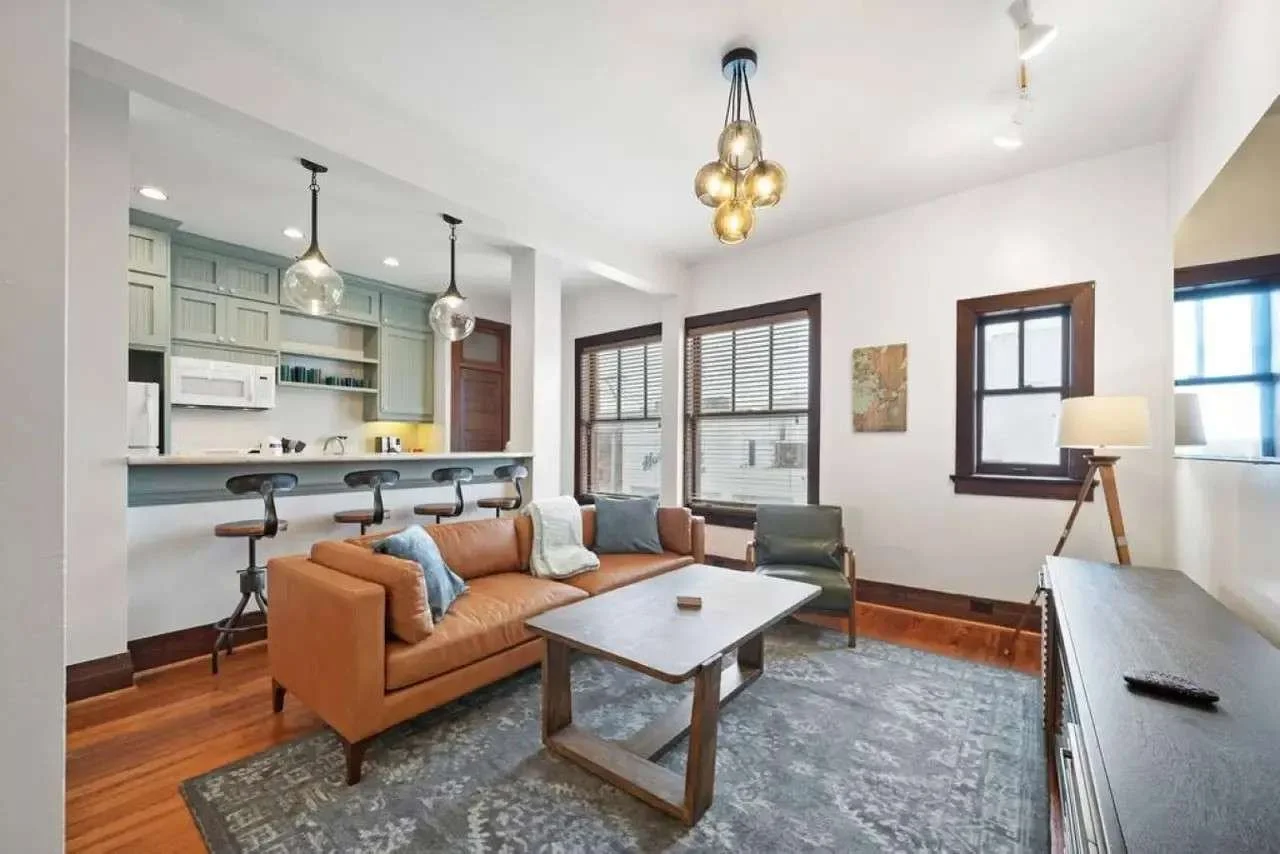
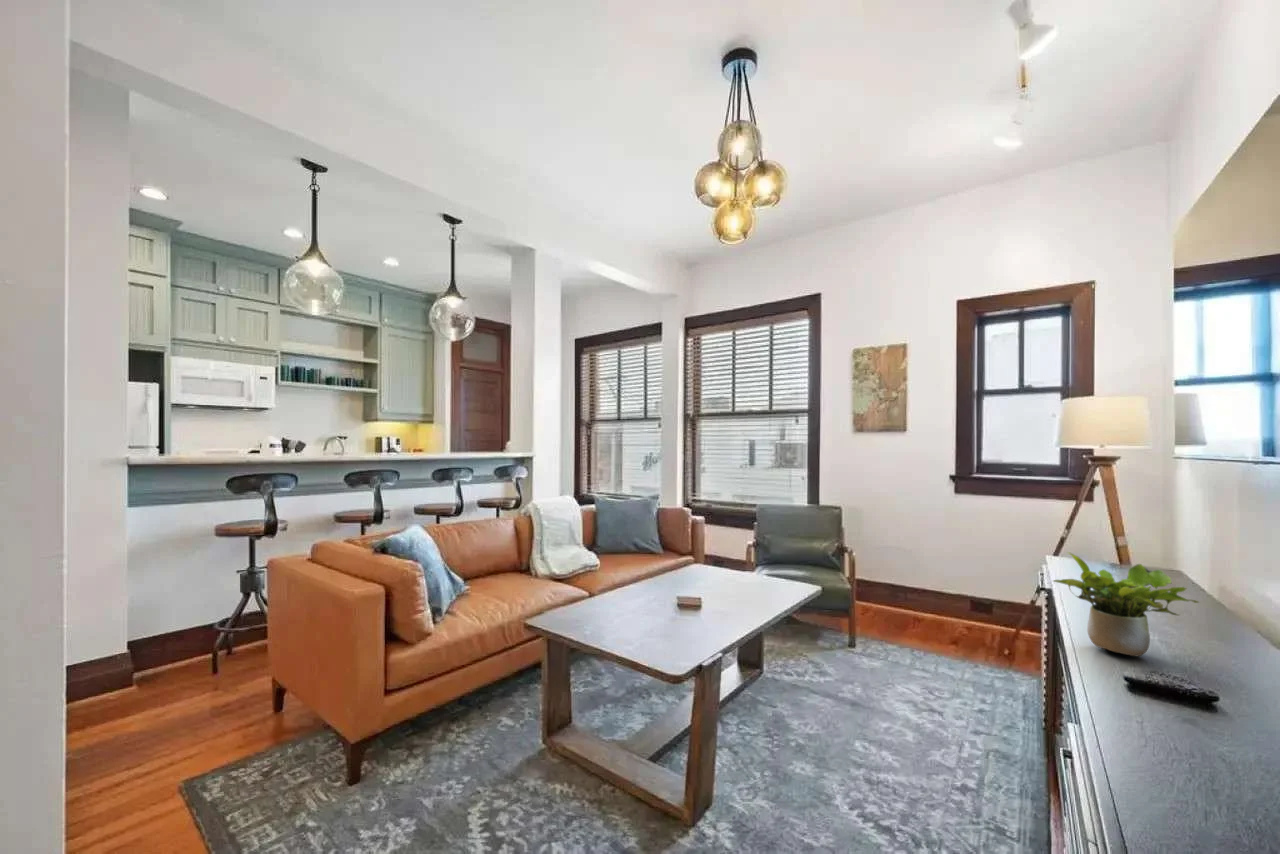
+ potted plant (1121, 605)
